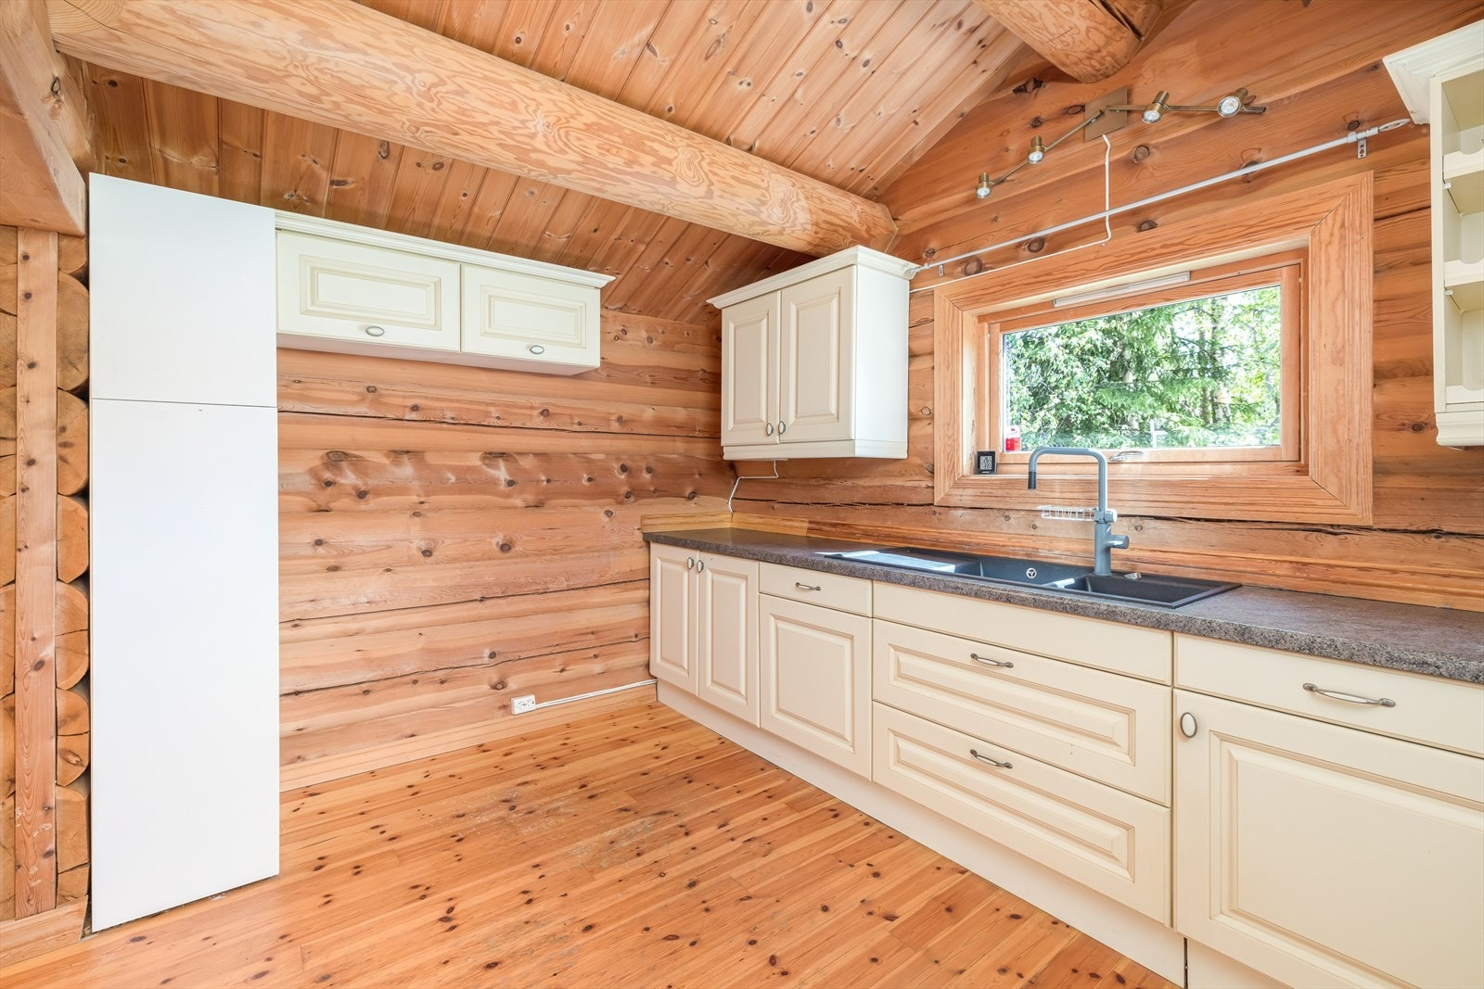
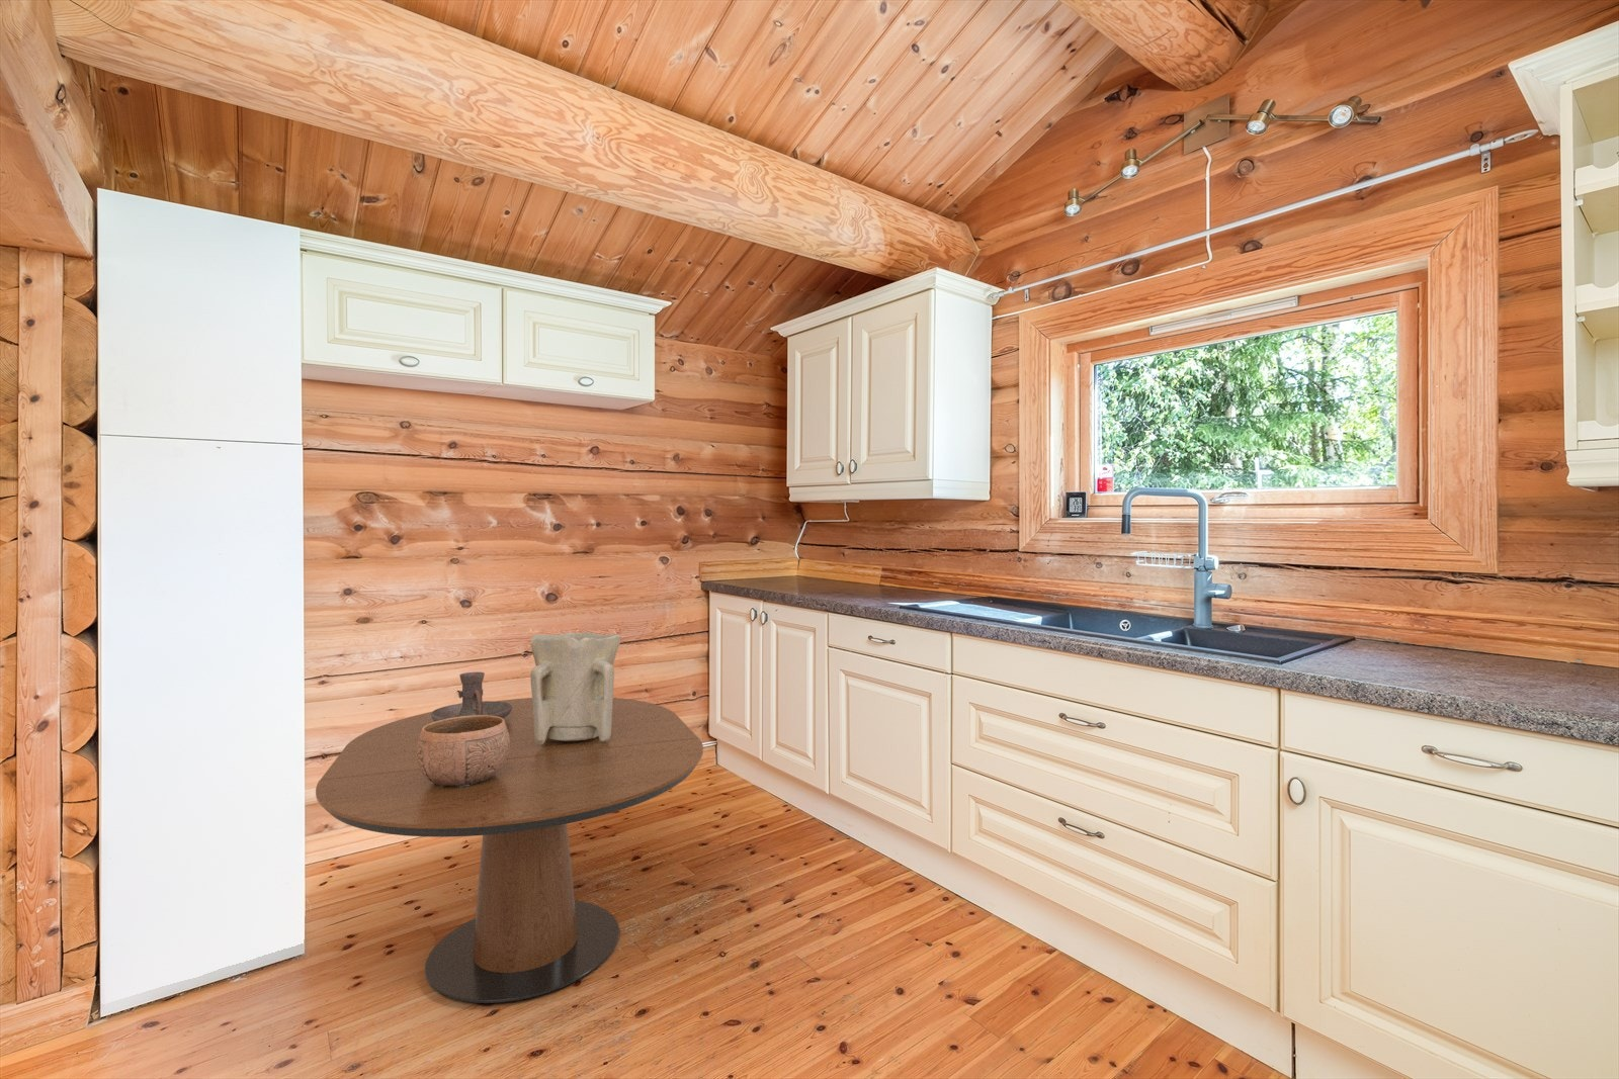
+ vase (575, 684)
+ bowl (464, 749)
+ dining table (553, 839)
+ candle holder (473, 698)
